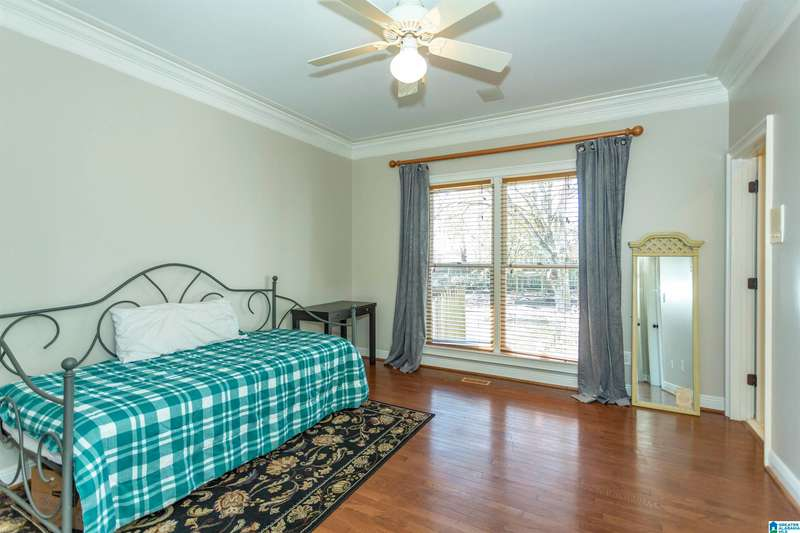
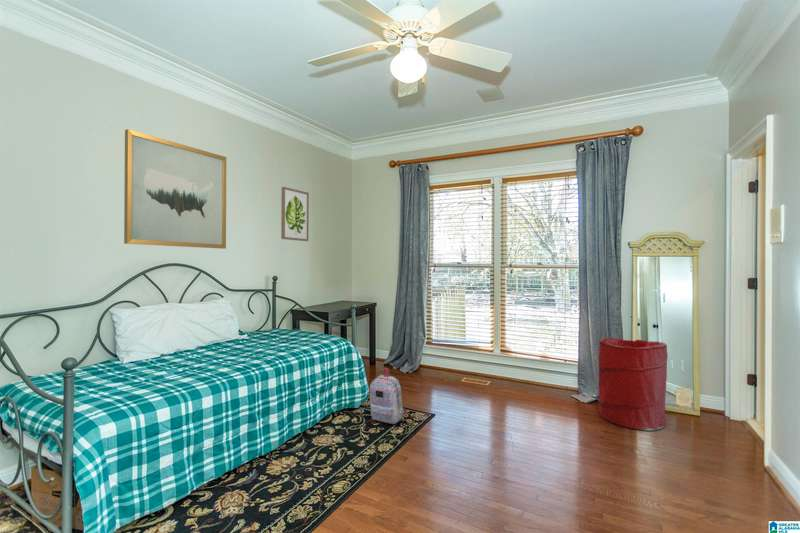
+ wall art (180, 195)
+ laundry hamper (631, 378)
+ backpack (387, 394)
+ wall art (295, 215)
